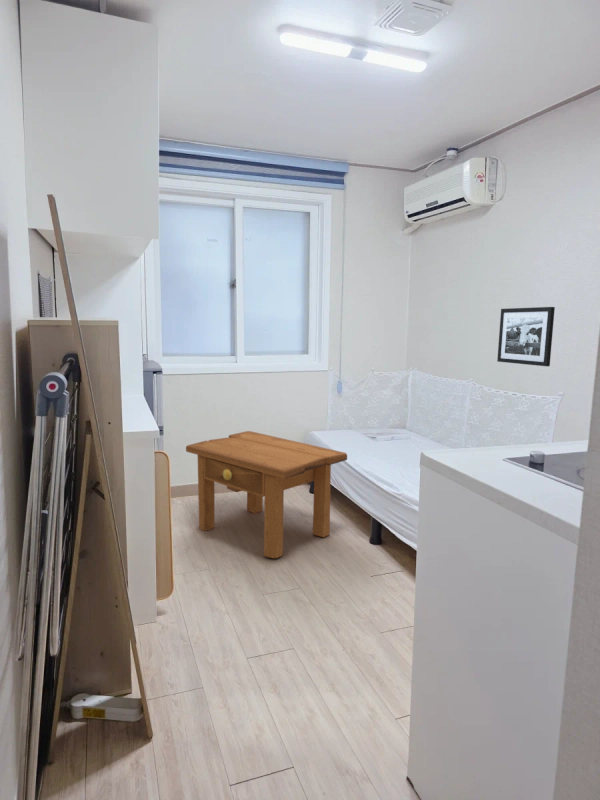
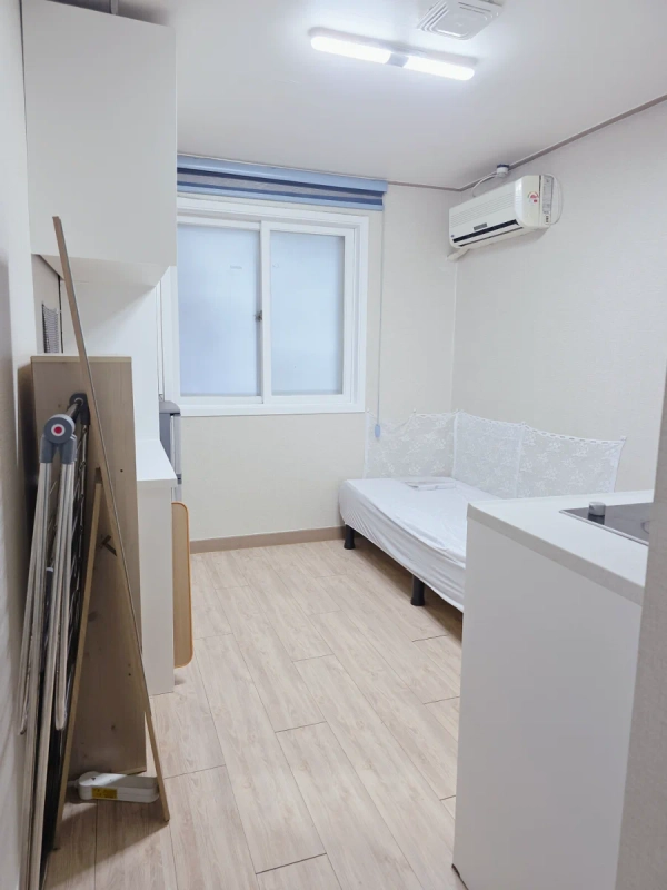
- picture frame (524, 336)
- side table (262, 489)
